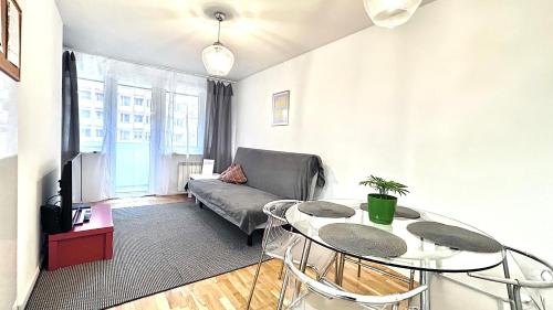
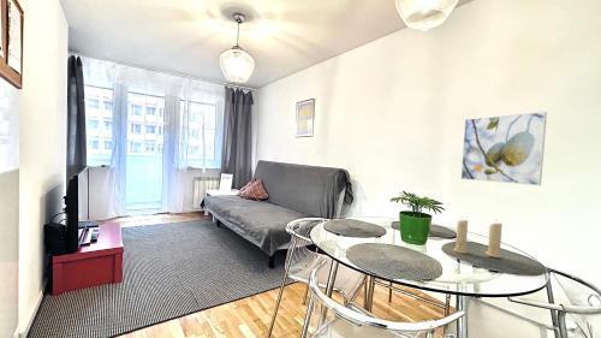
+ candle (466, 233)
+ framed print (499, 149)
